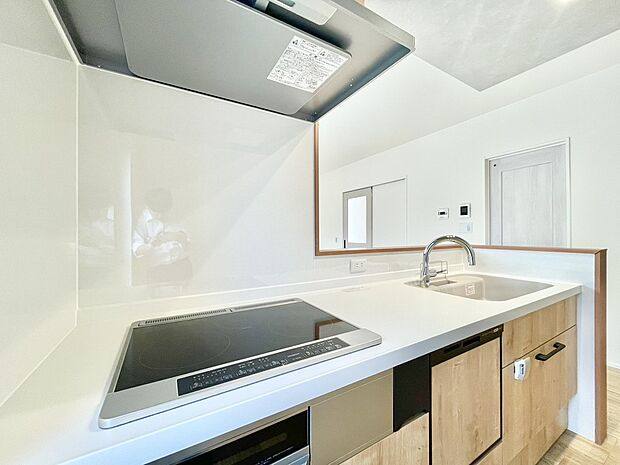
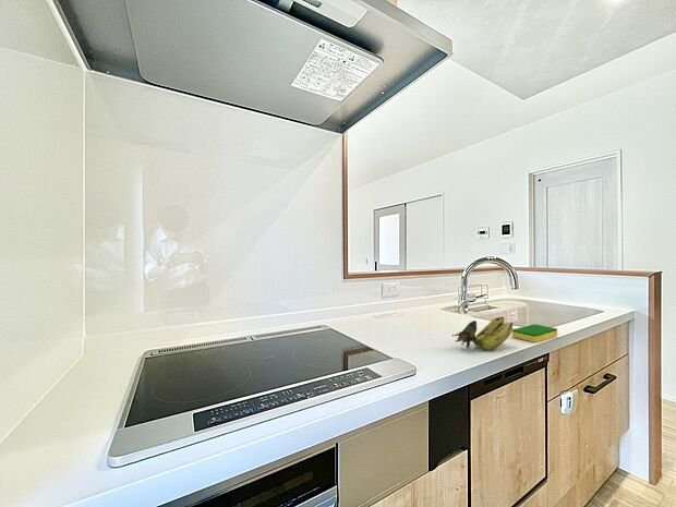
+ banana (485, 333)
+ dish sponge (534, 333)
